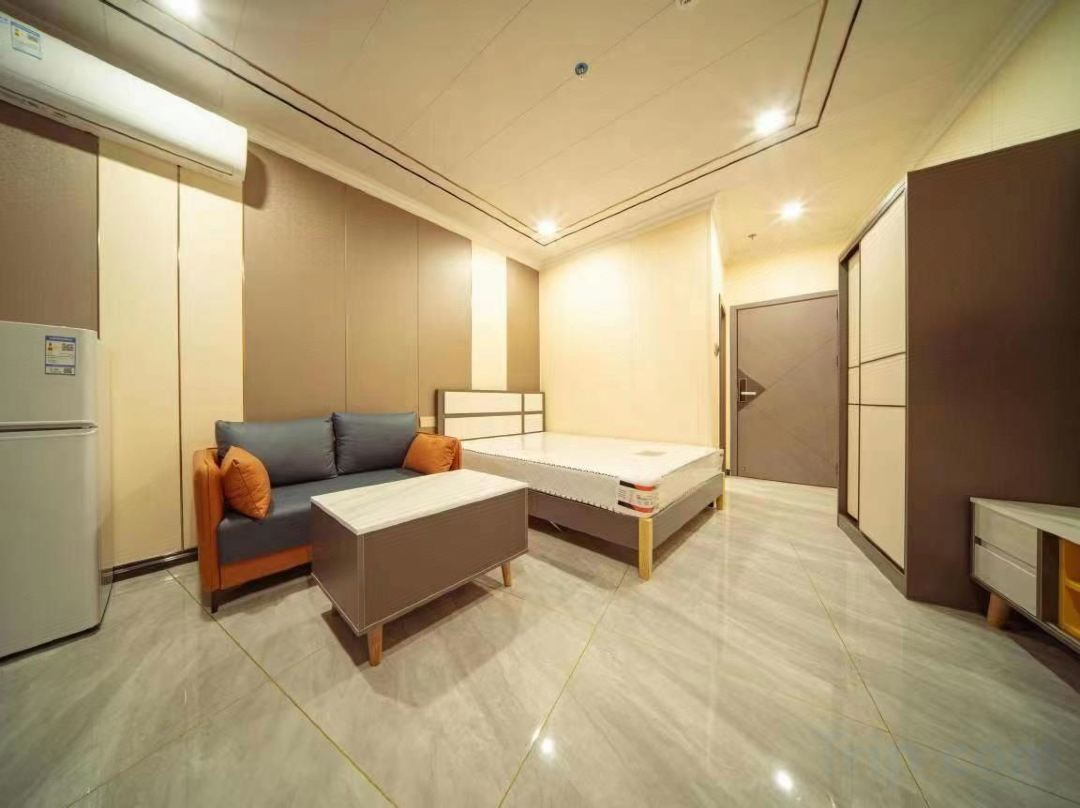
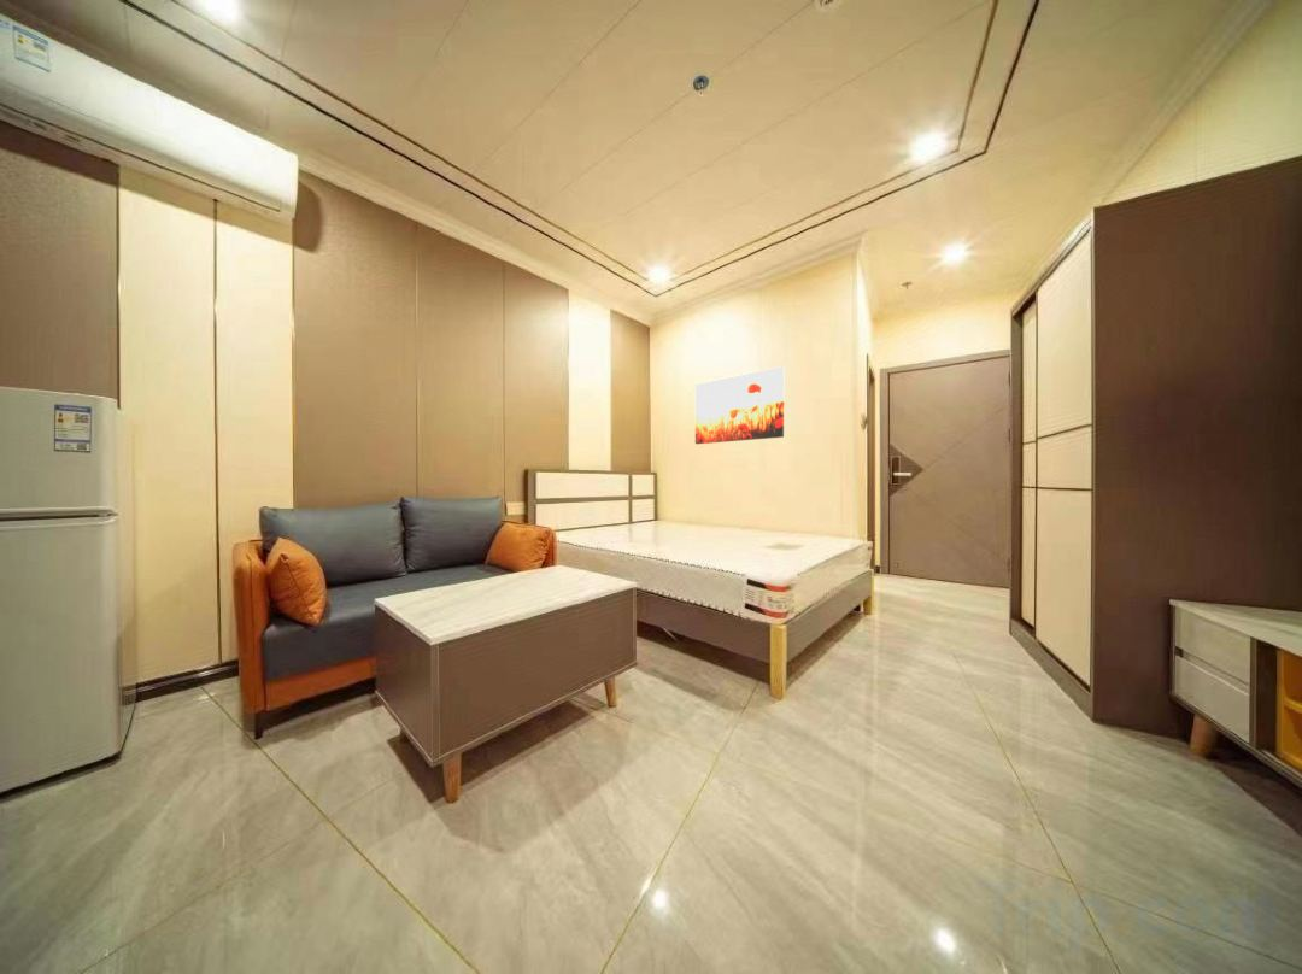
+ wall art (735, 409)
